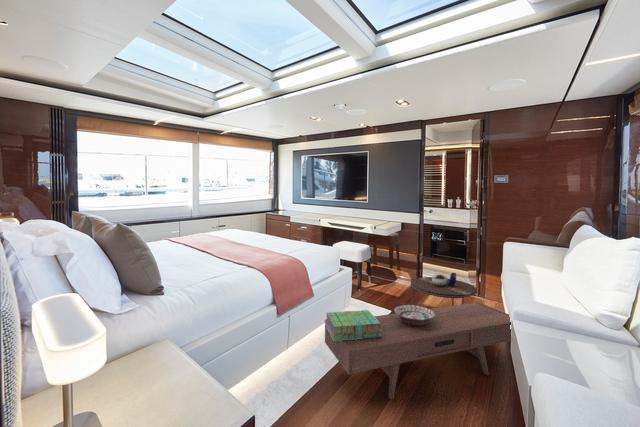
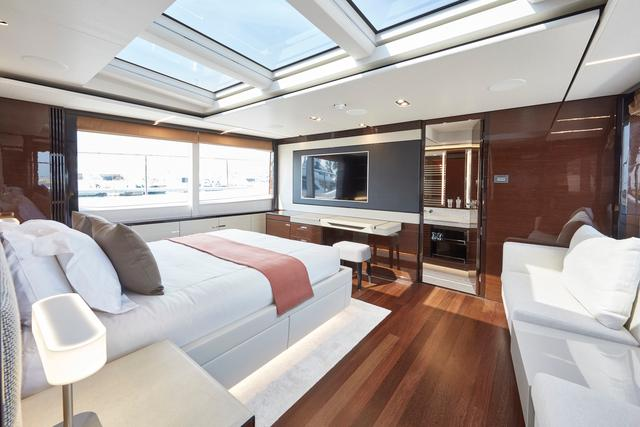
- decorative bowl (413, 315)
- stack of books (352, 323)
- side table (442, 295)
- coffee table (425, 346)
